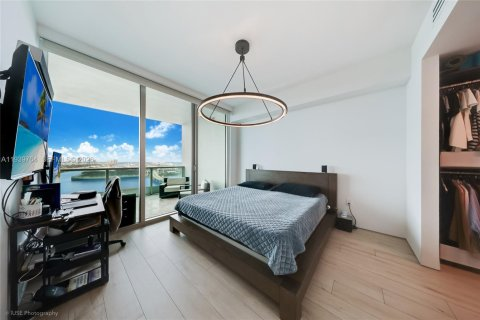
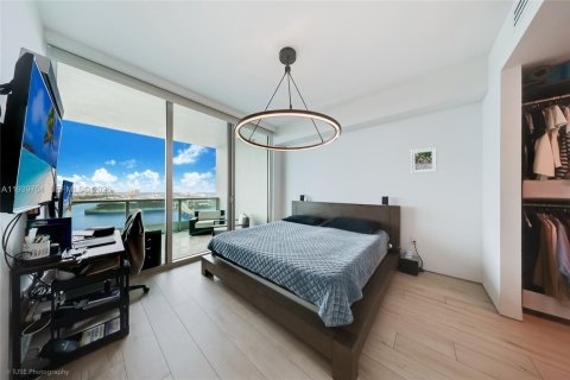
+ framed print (423, 160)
